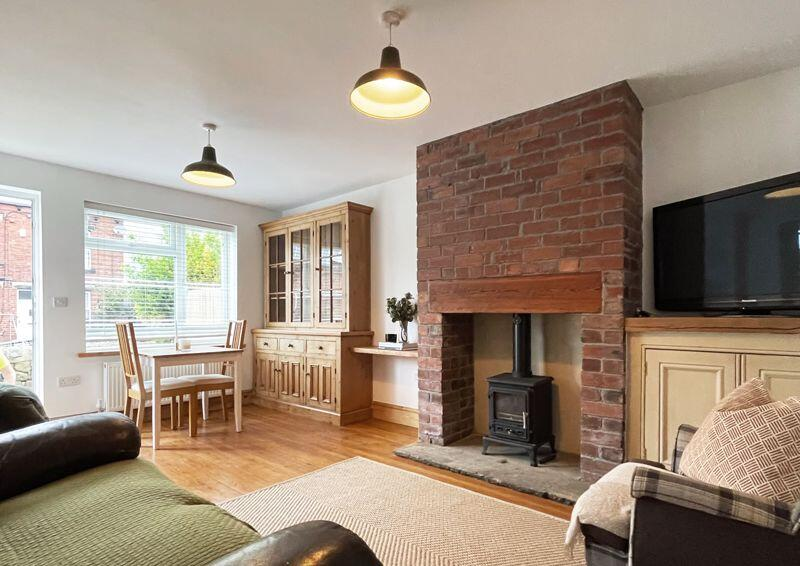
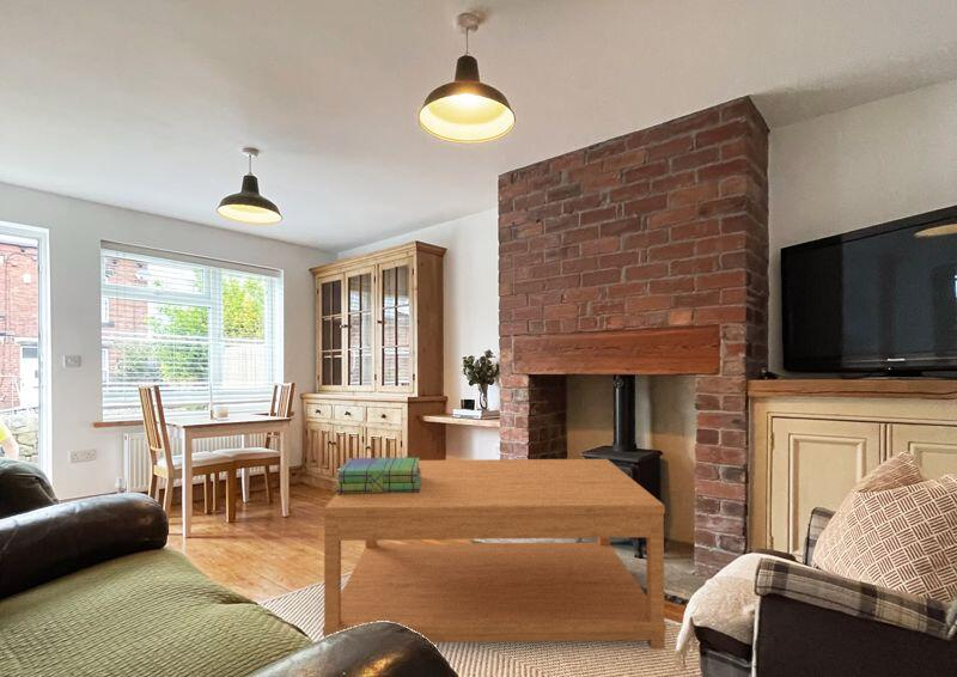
+ stack of books (380, 474)
+ coffee table (490, 538)
